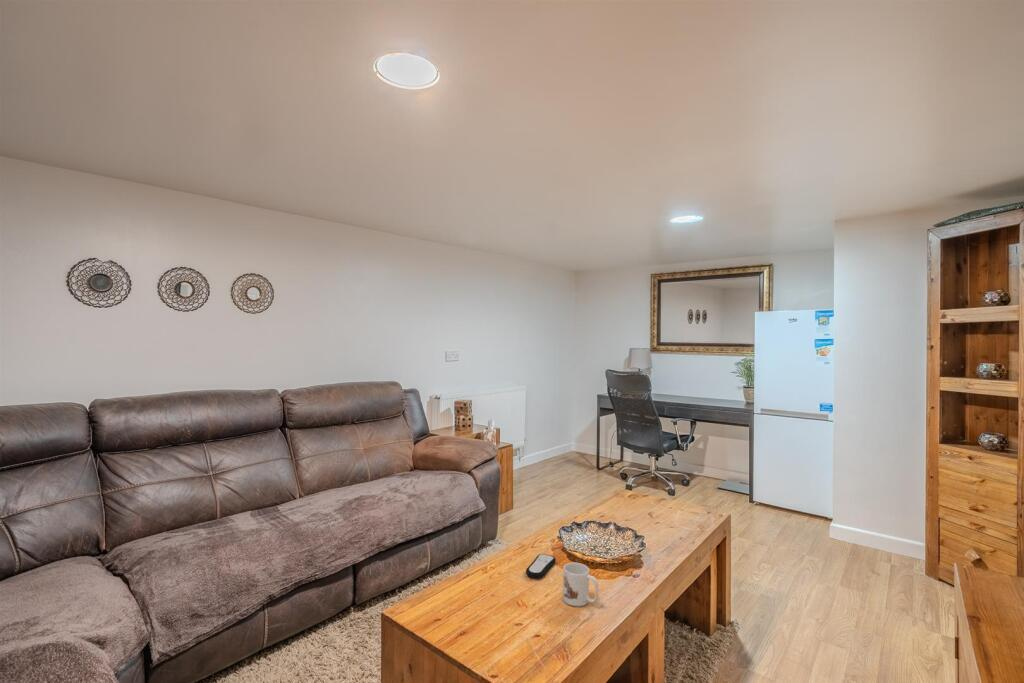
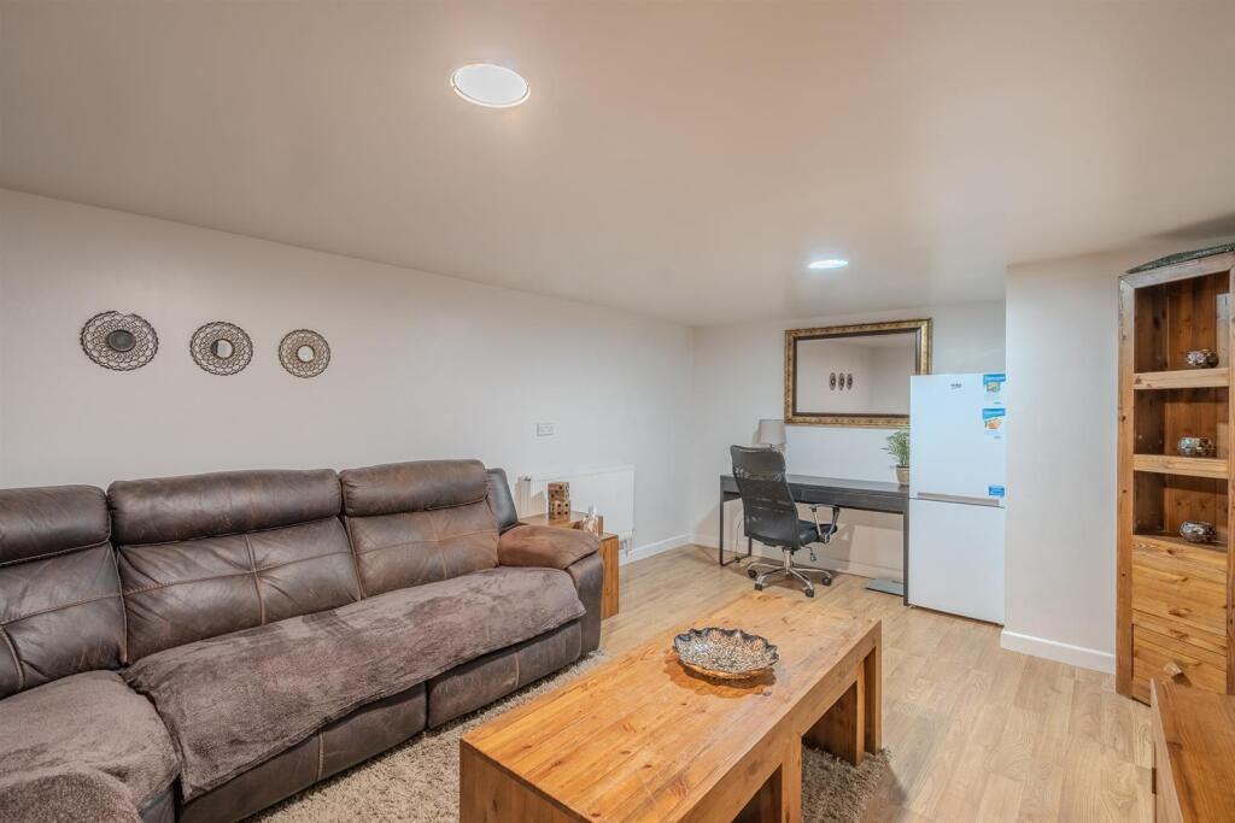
- mug (580, 585)
- remote control (540, 565)
